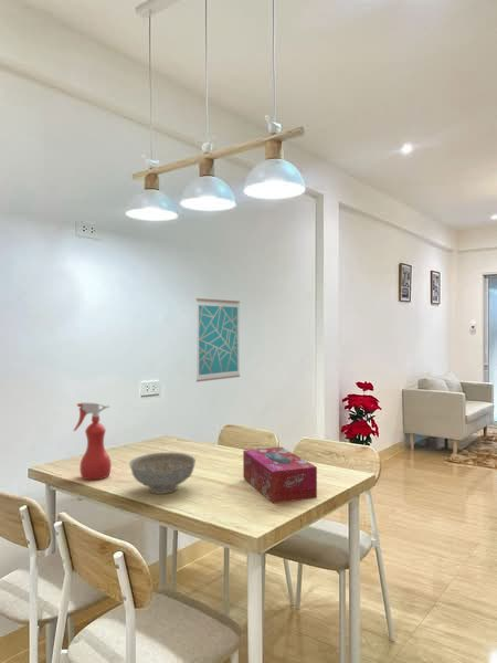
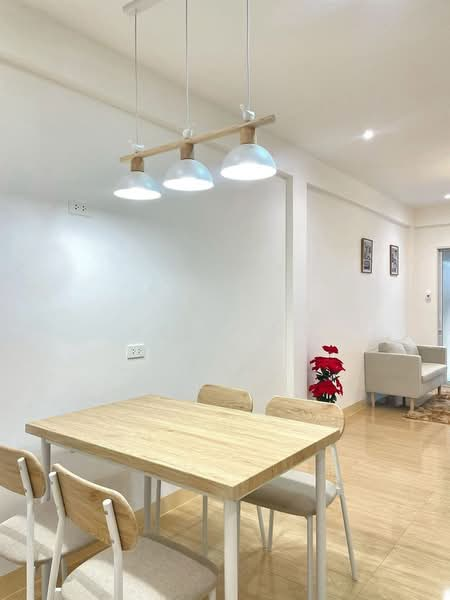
- tissue box (277, 472)
- decorative bowl (162, 474)
- spray bottle (92, 439)
- wall art (219, 339)
